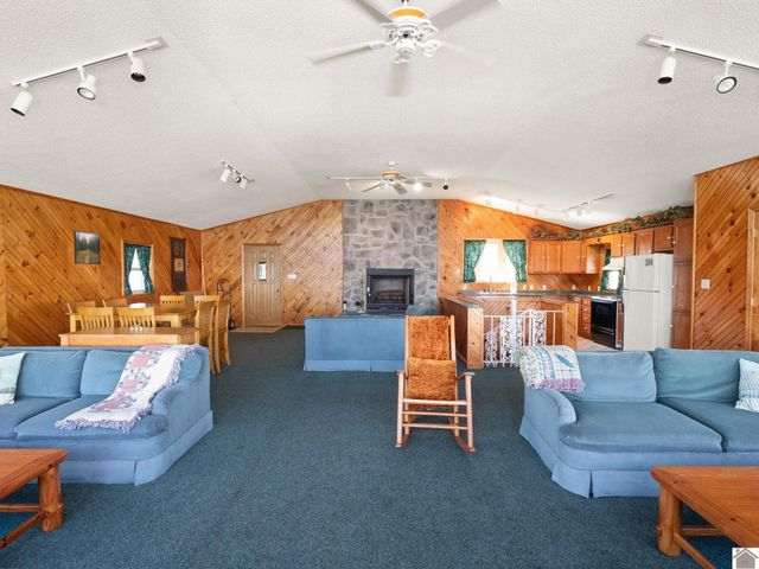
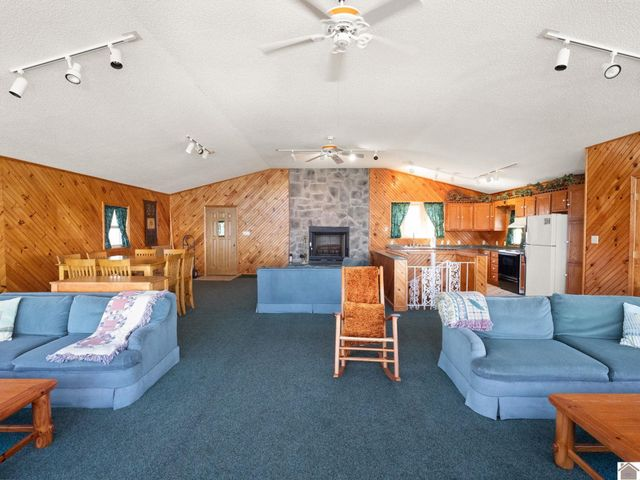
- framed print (88, 248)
